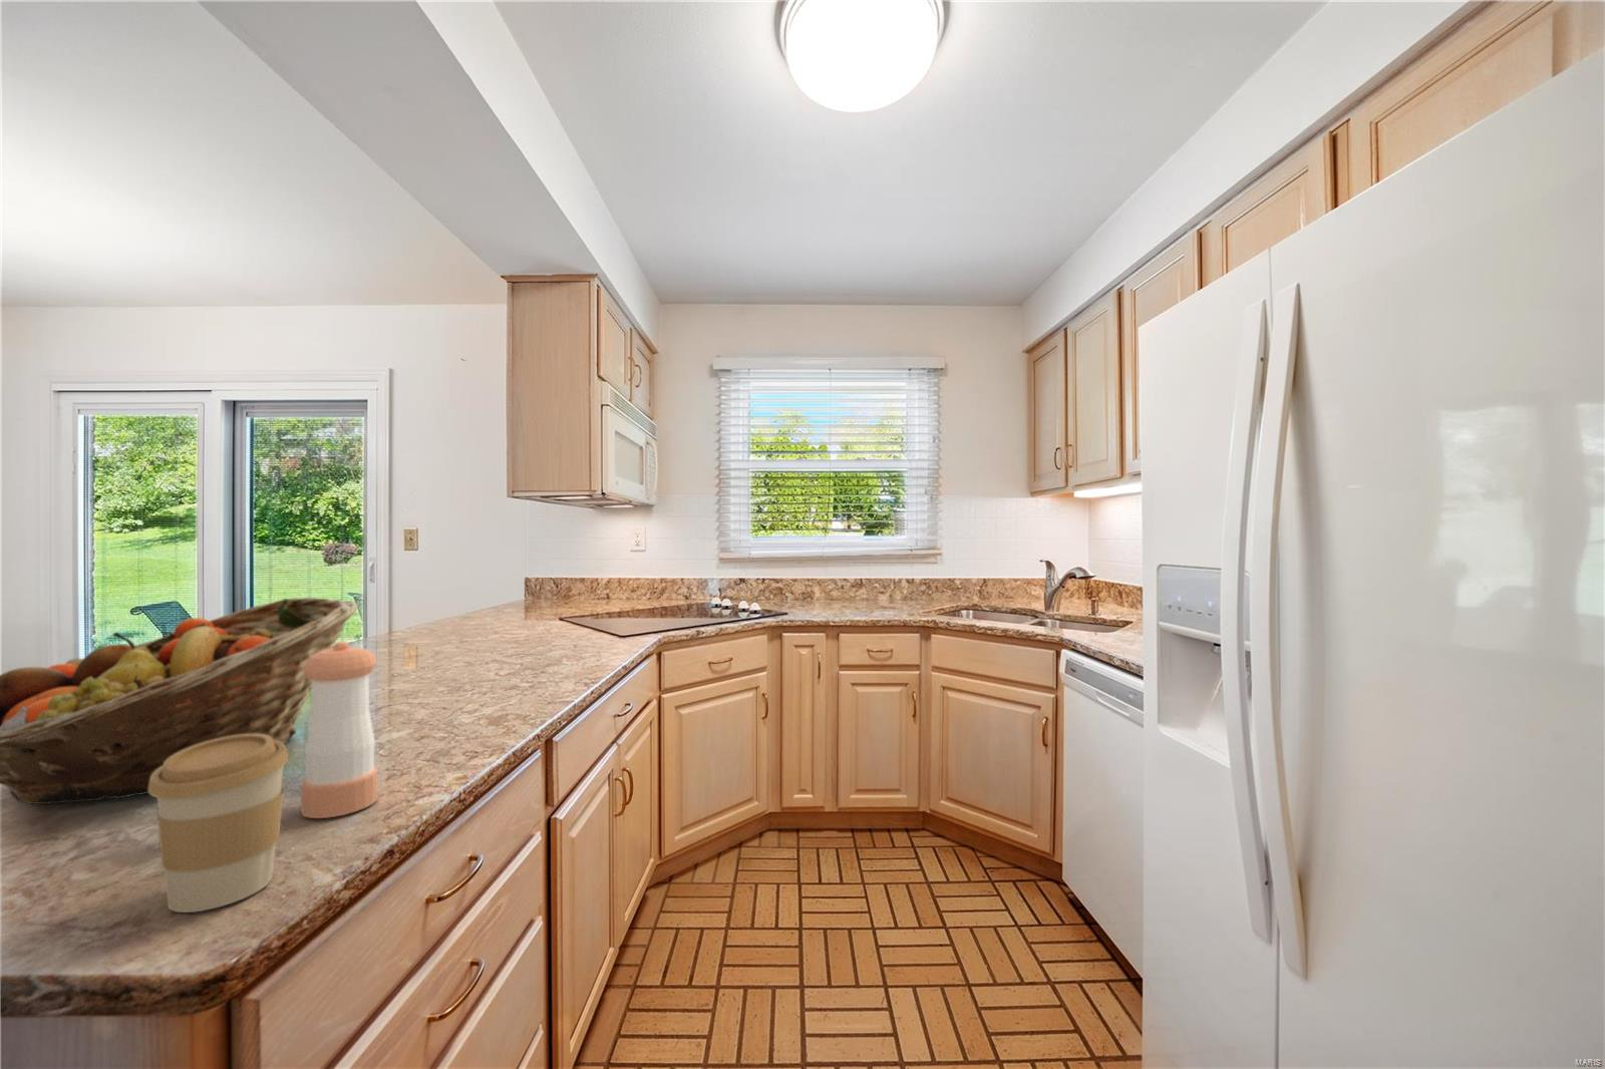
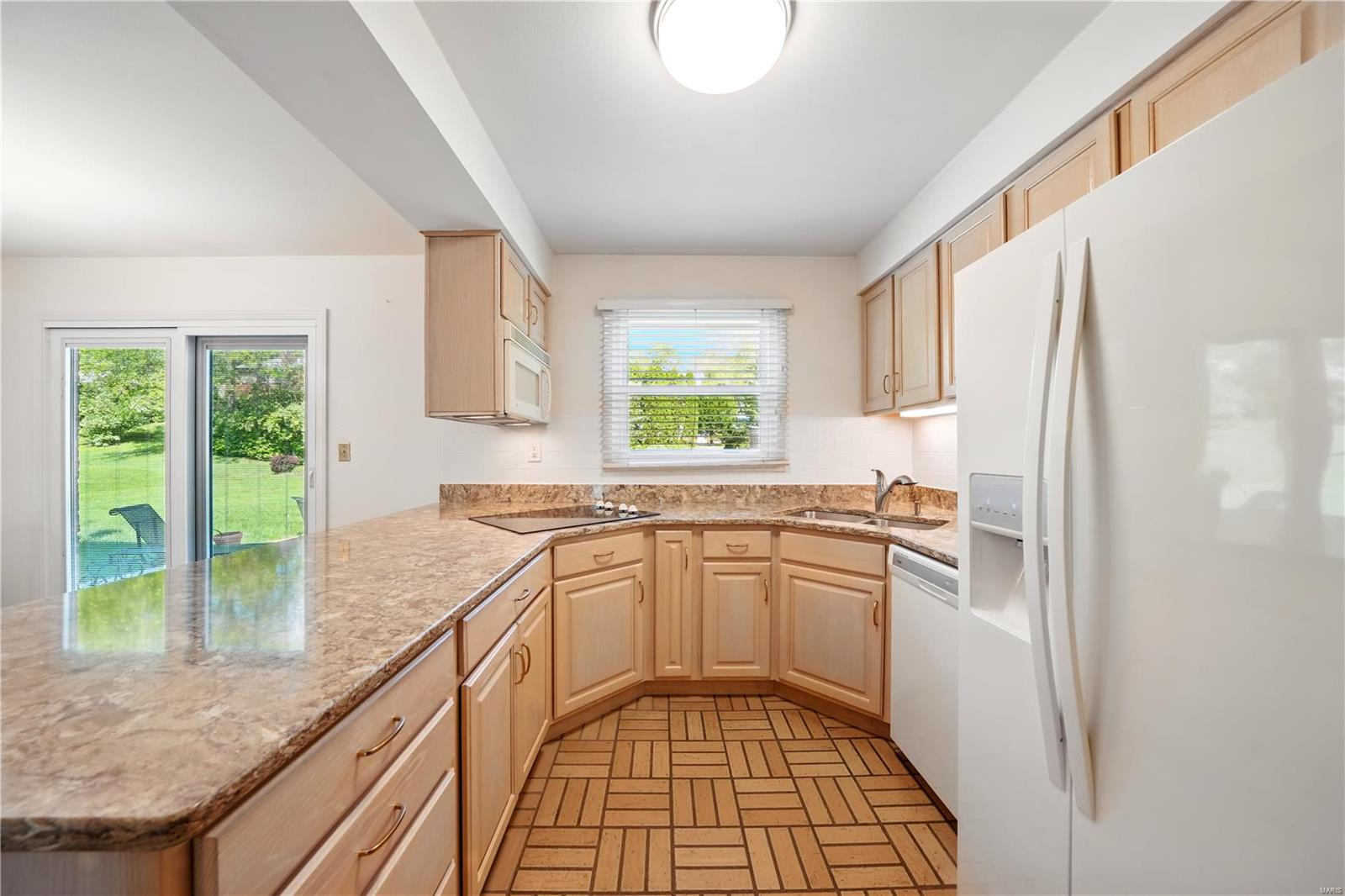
- coffee cup (222, 817)
- pepper shaker (340, 723)
- fruit basket (184, 681)
